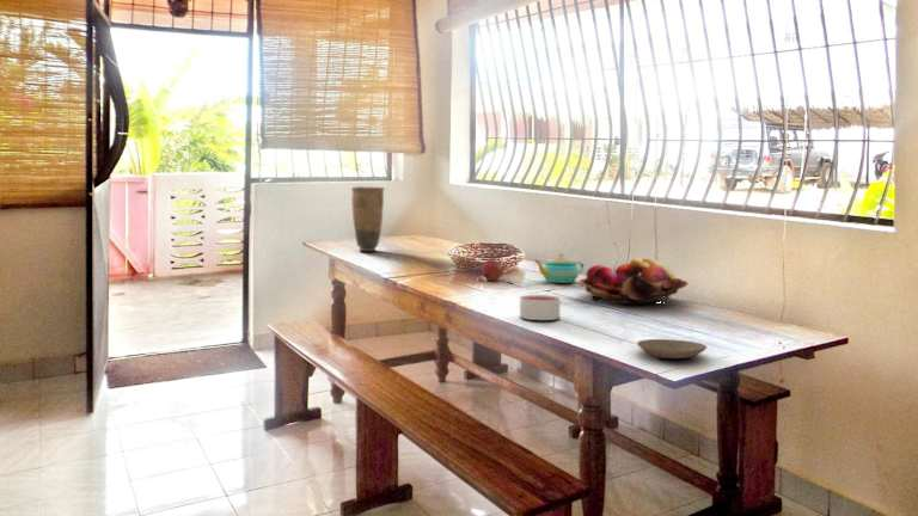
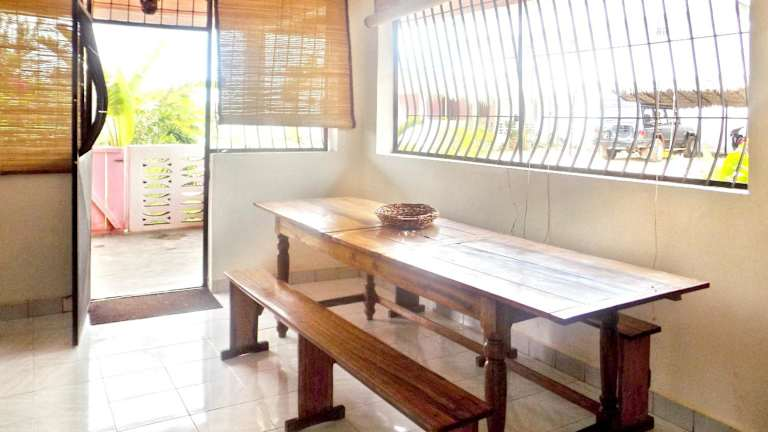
- plate (671, 349)
- candle (539, 306)
- apple (491, 270)
- fruit basket (632, 280)
- vase (367, 219)
- teapot (558, 268)
